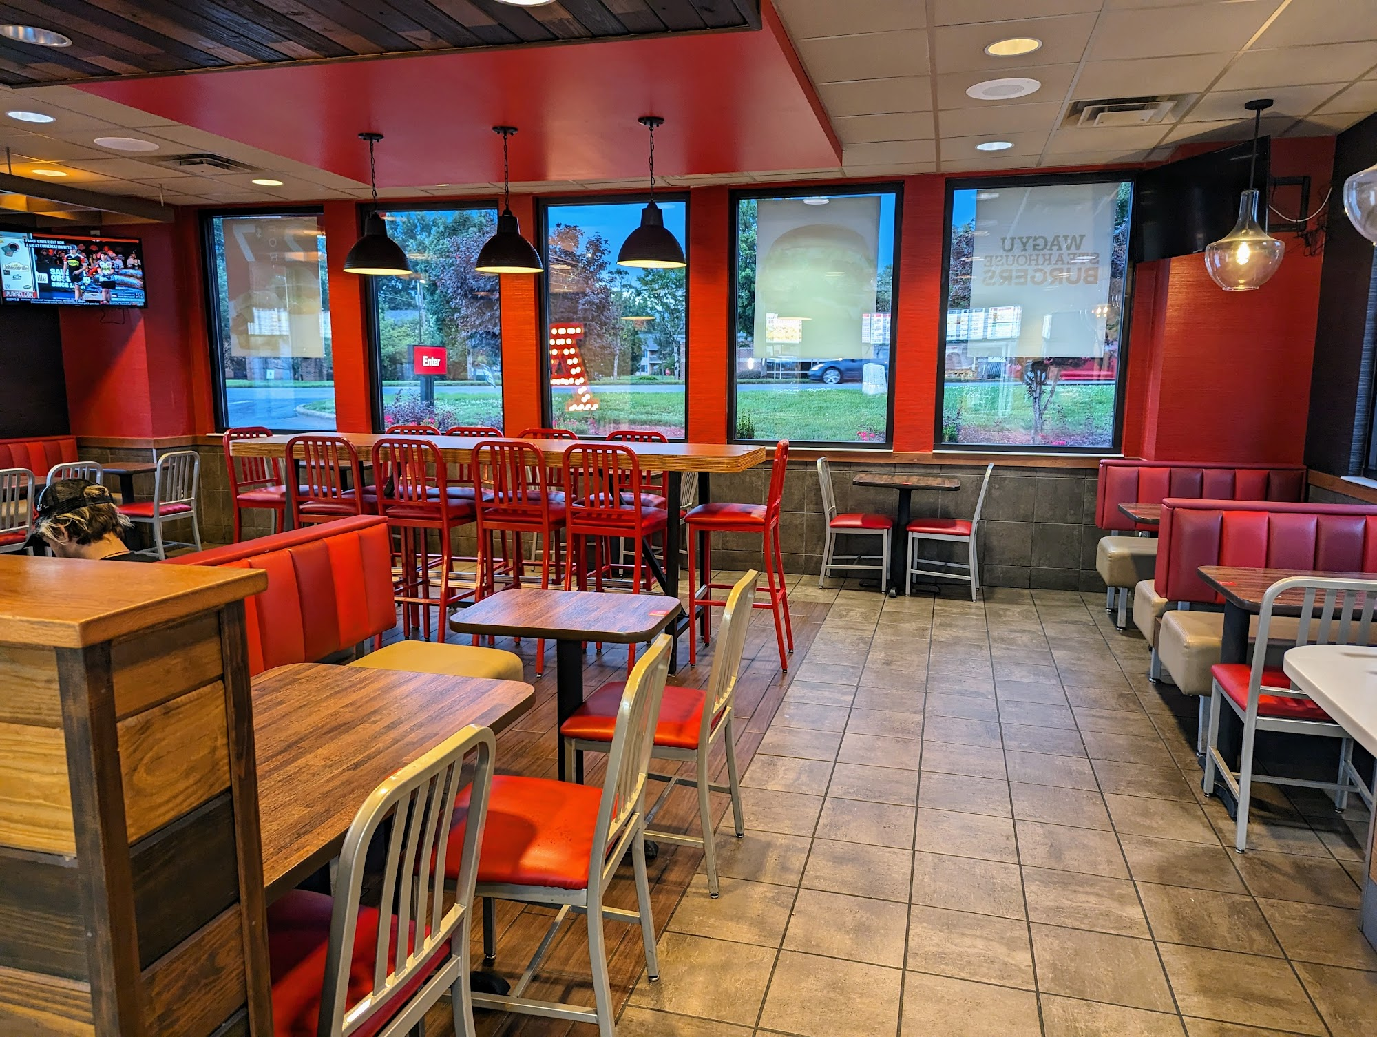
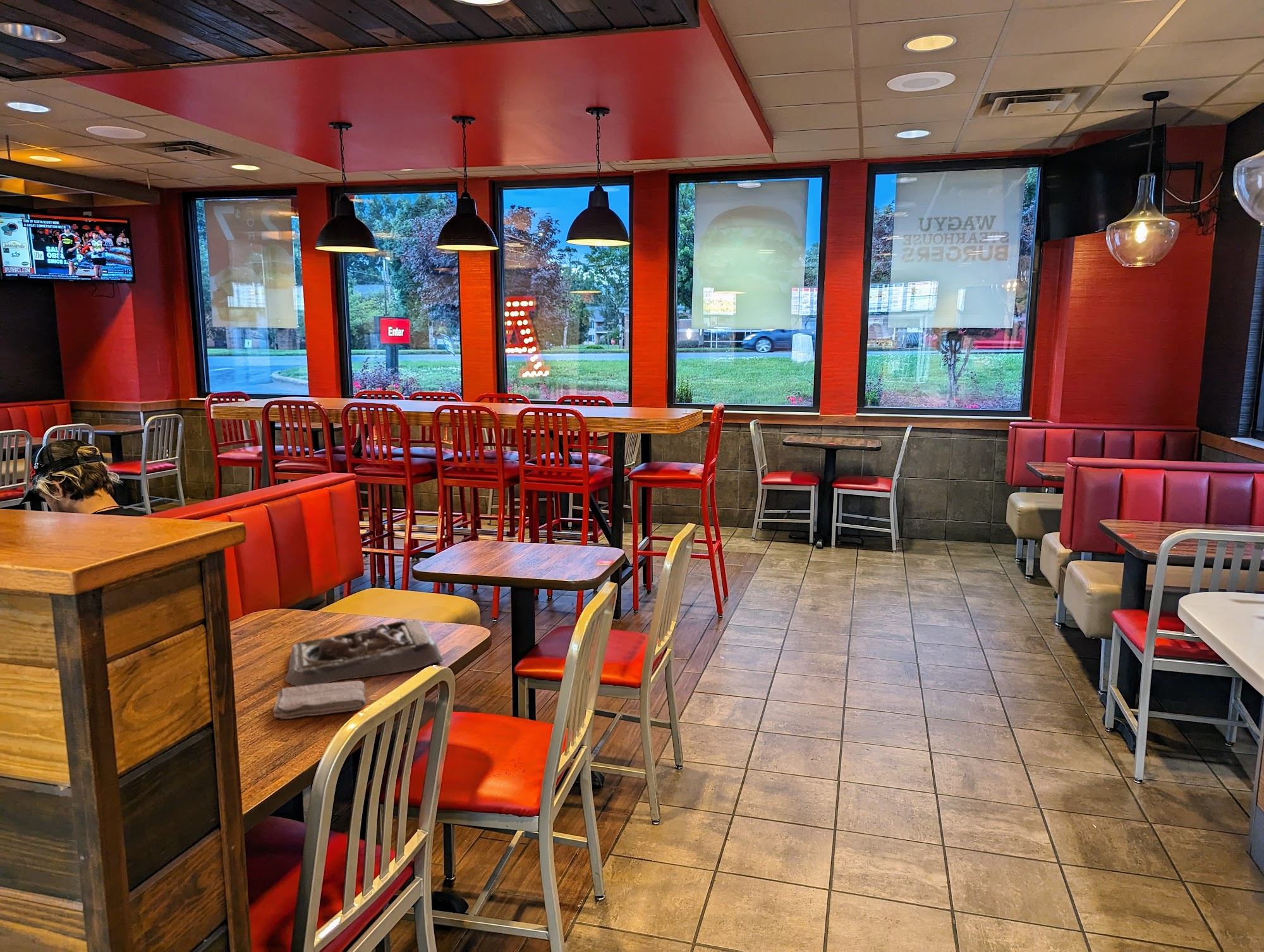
+ takeout container (362, 646)
+ washcloth (320, 698)
